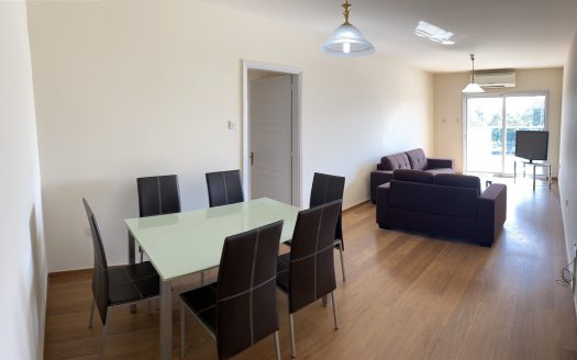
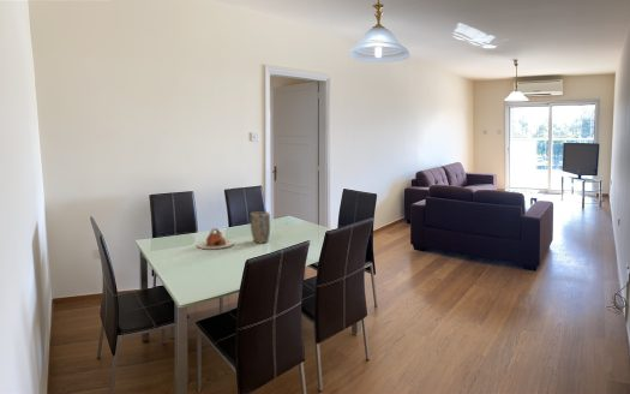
+ teapot (215, 235)
+ plant pot (260, 227)
